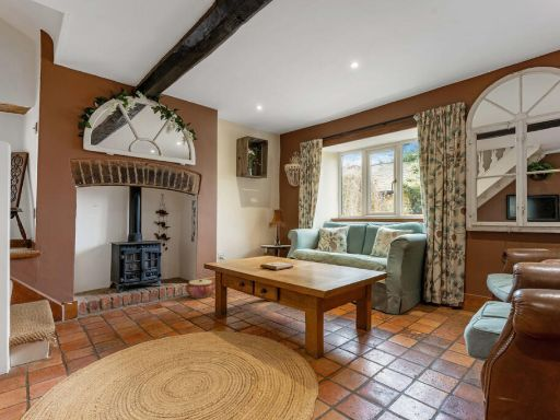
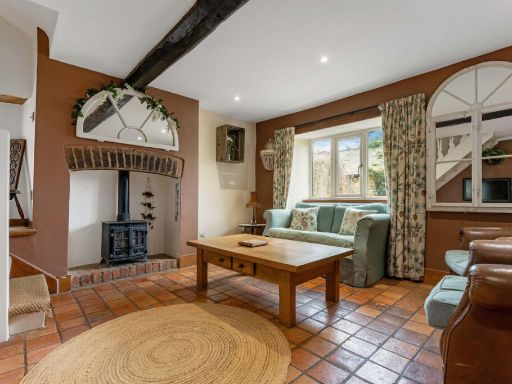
- woven basket (200, 288)
